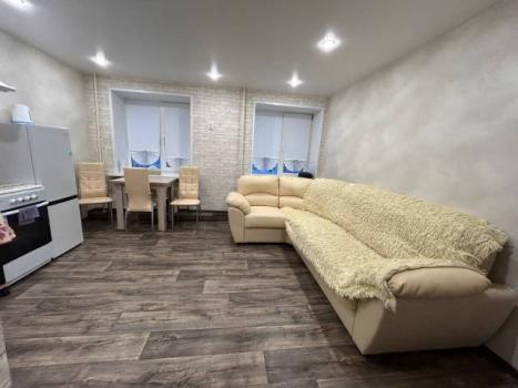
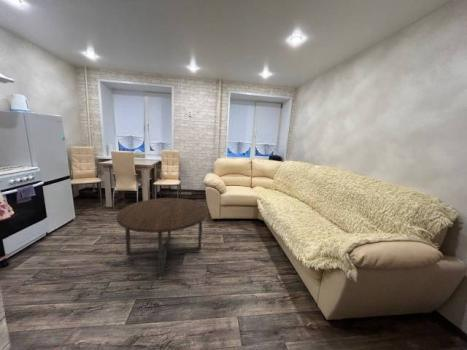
+ coffee table (165, 231)
